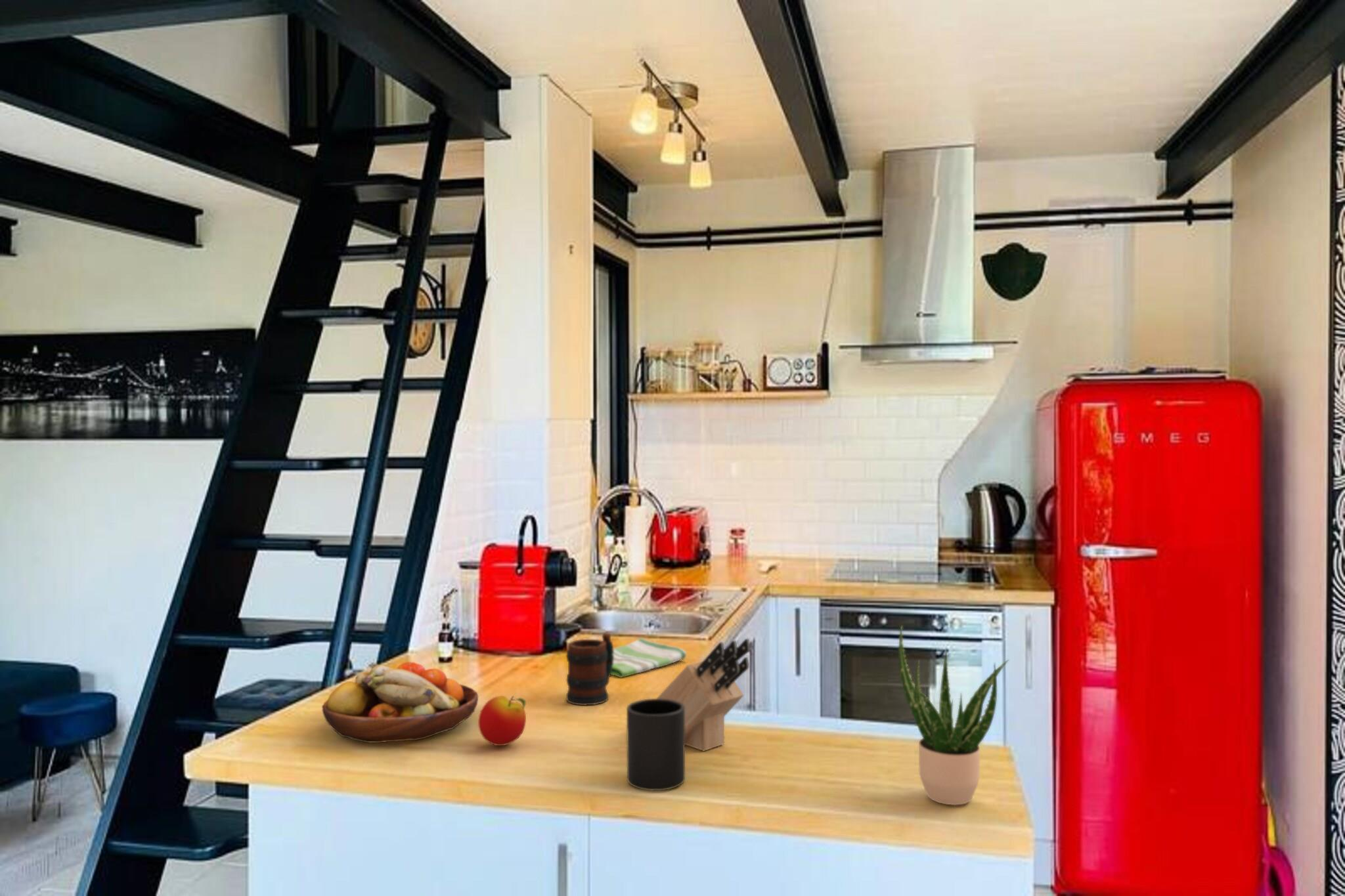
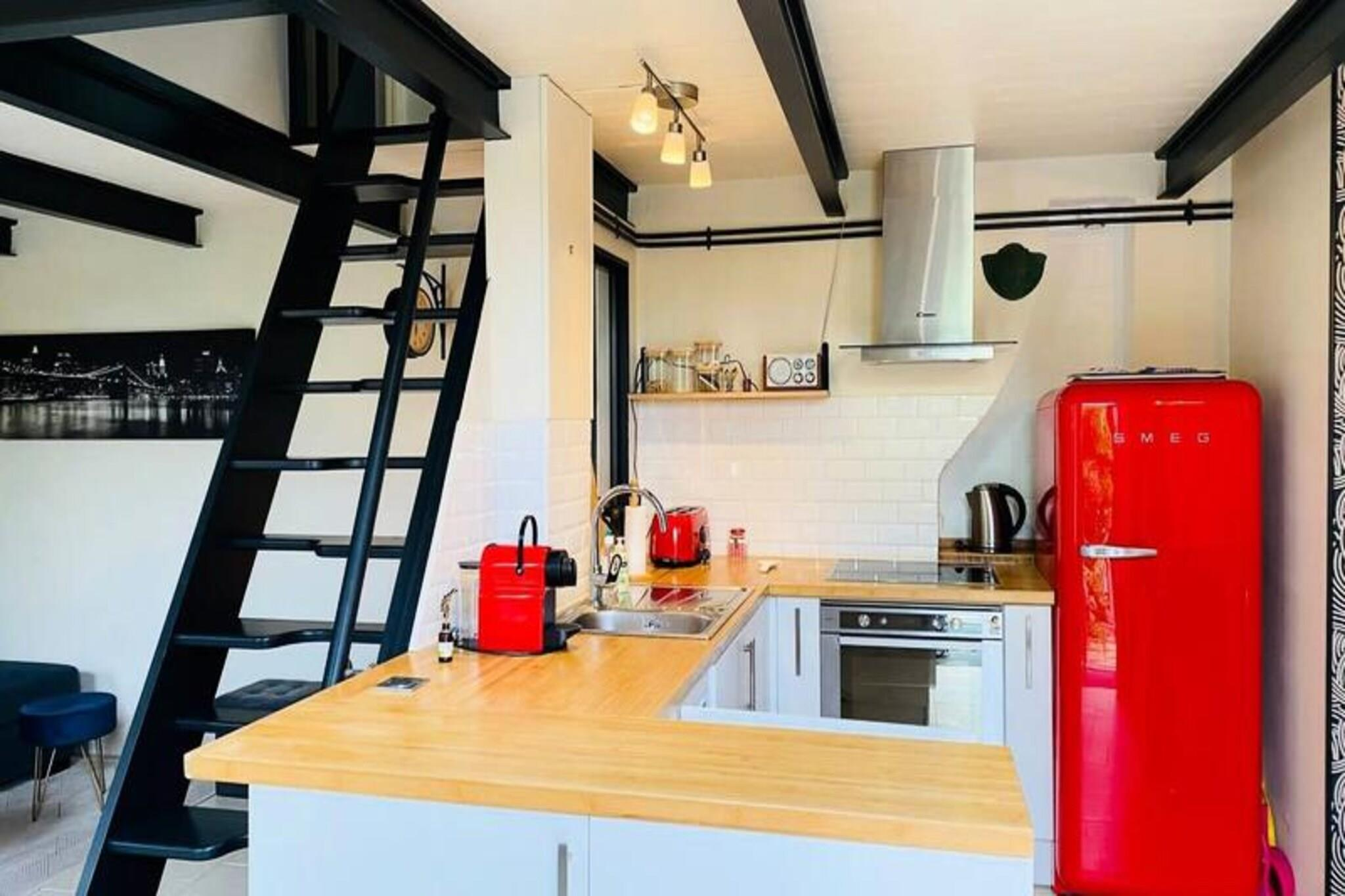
- fruit bowl (403, 693)
- apple (503, 720)
- knife block (693, 685)
- mug (593, 667)
- potted plant (948, 715)
- dish towel (632, 656)
- mug (658, 740)
